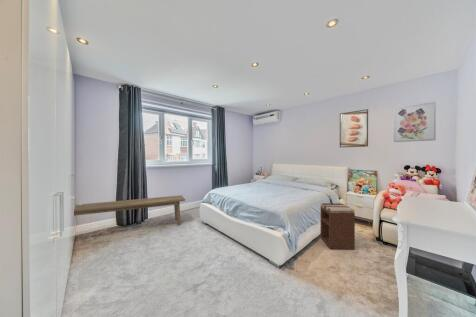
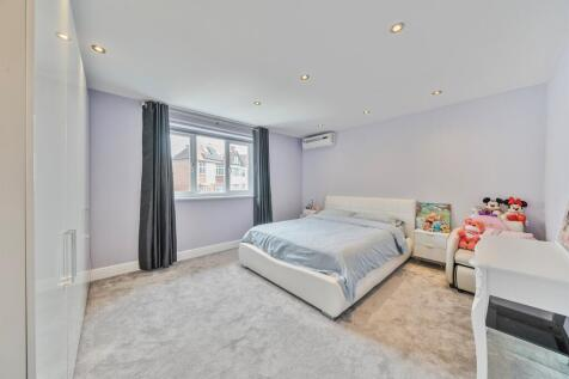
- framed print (353, 129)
- wall art (413, 123)
- bench (127, 209)
- nightstand (336, 224)
